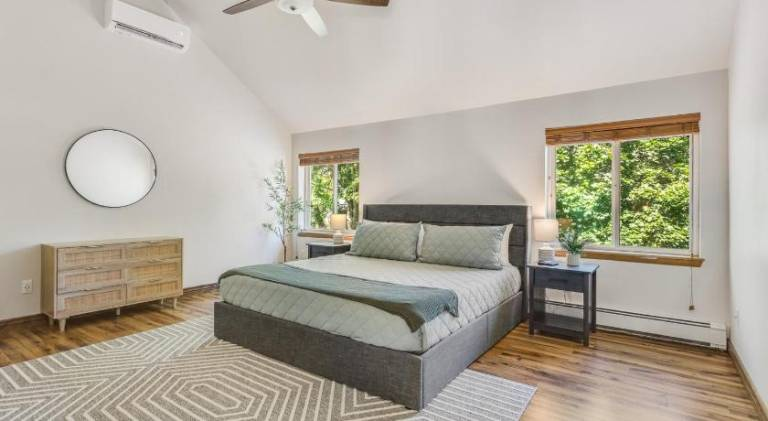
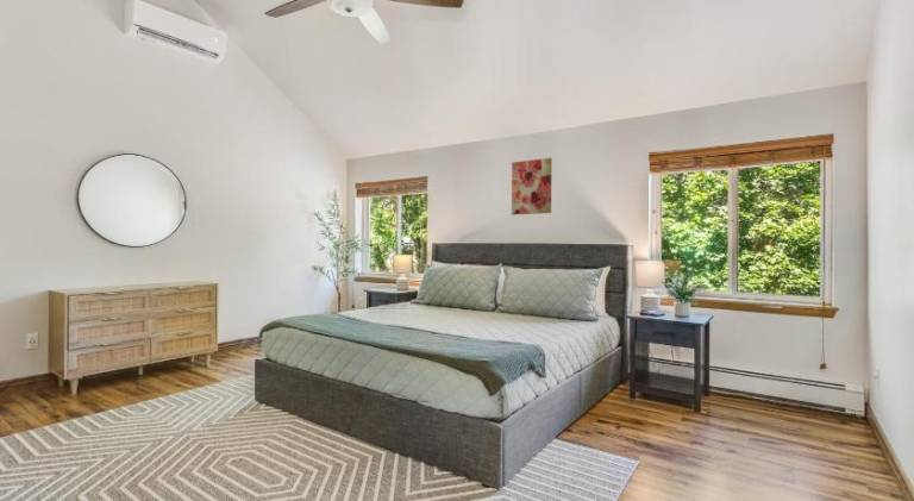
+ wall art (531, 187)
